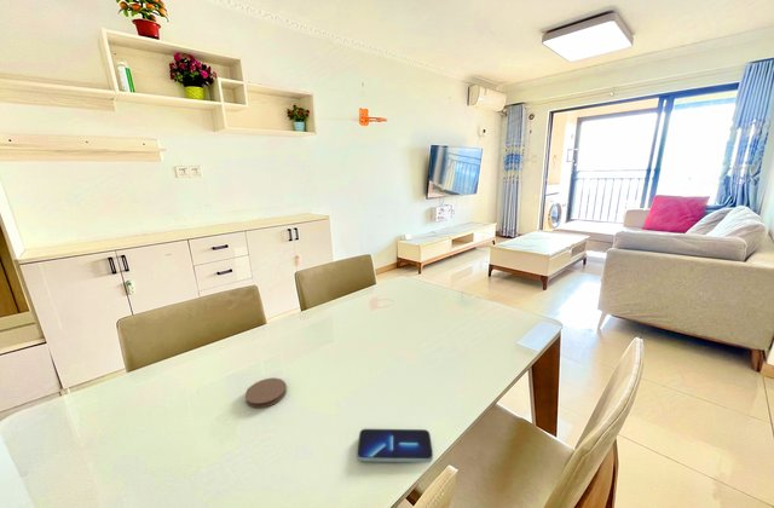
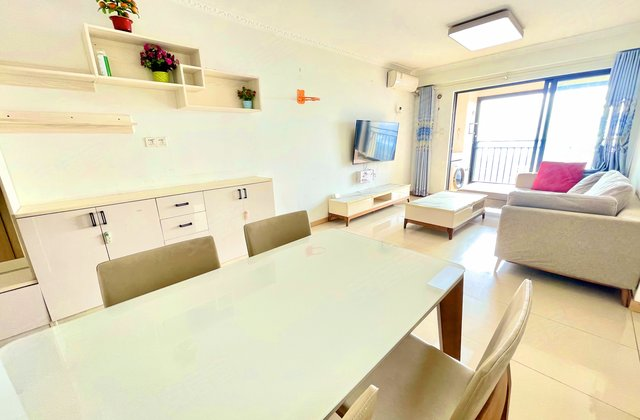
- smartphone (394, 444)
- coaster (266, 392)
